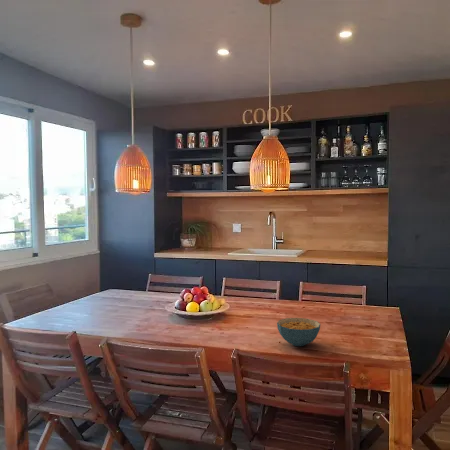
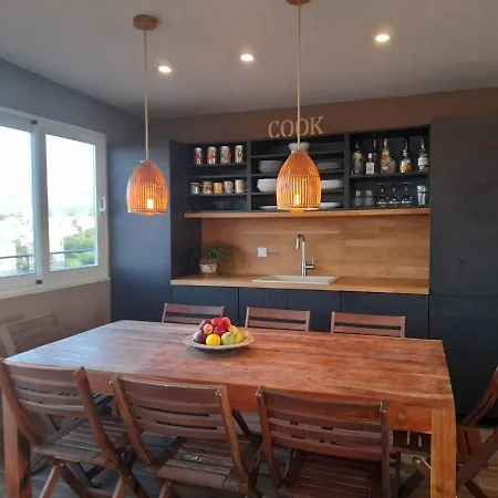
- cereal bowl (298, 333)
